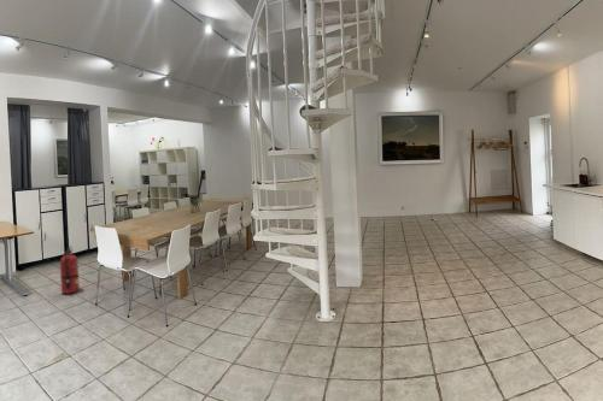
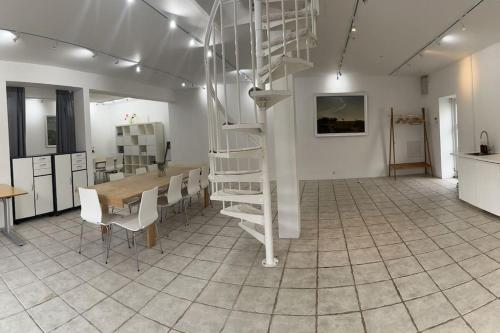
- fire extinguisher (69, 269)
